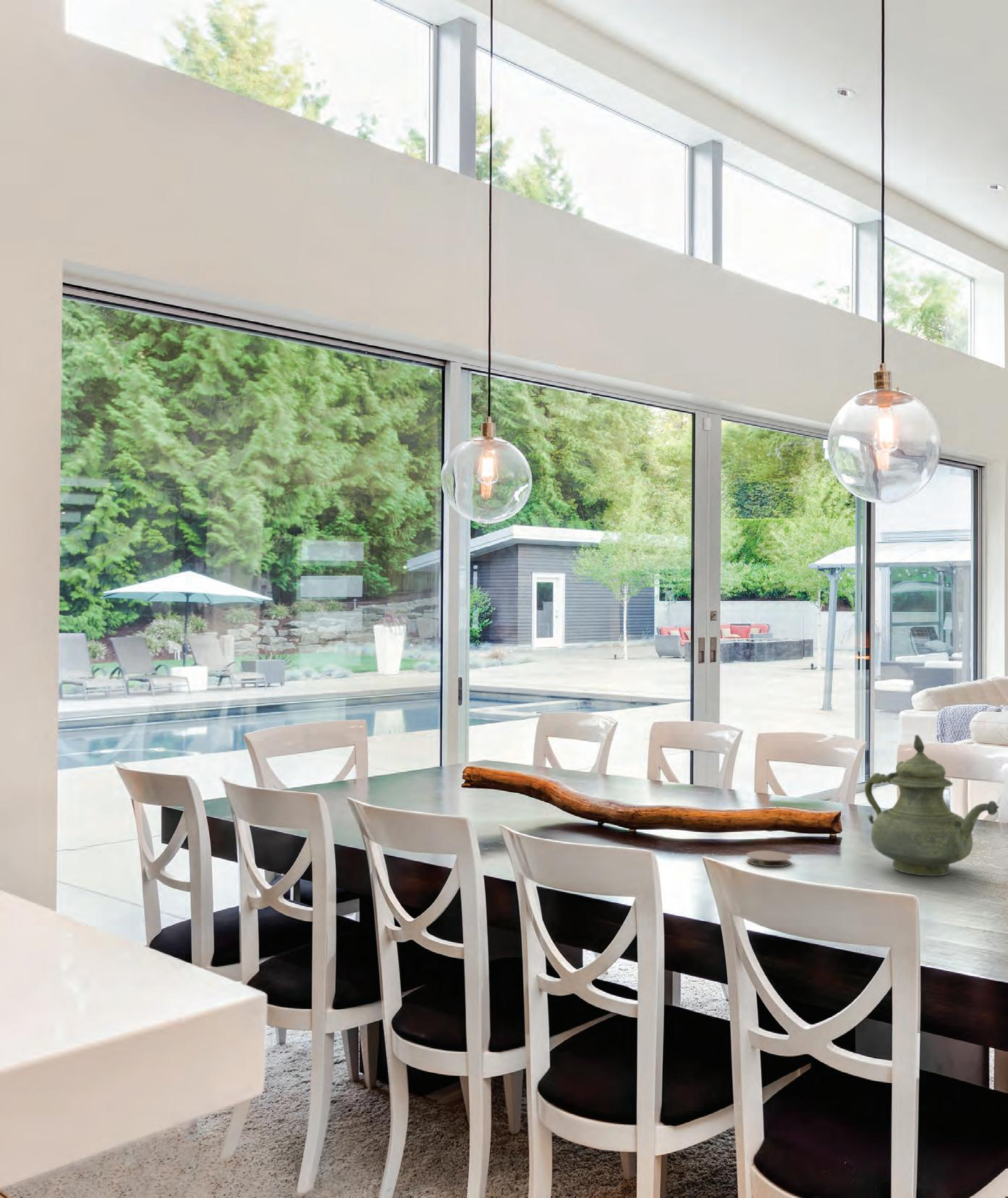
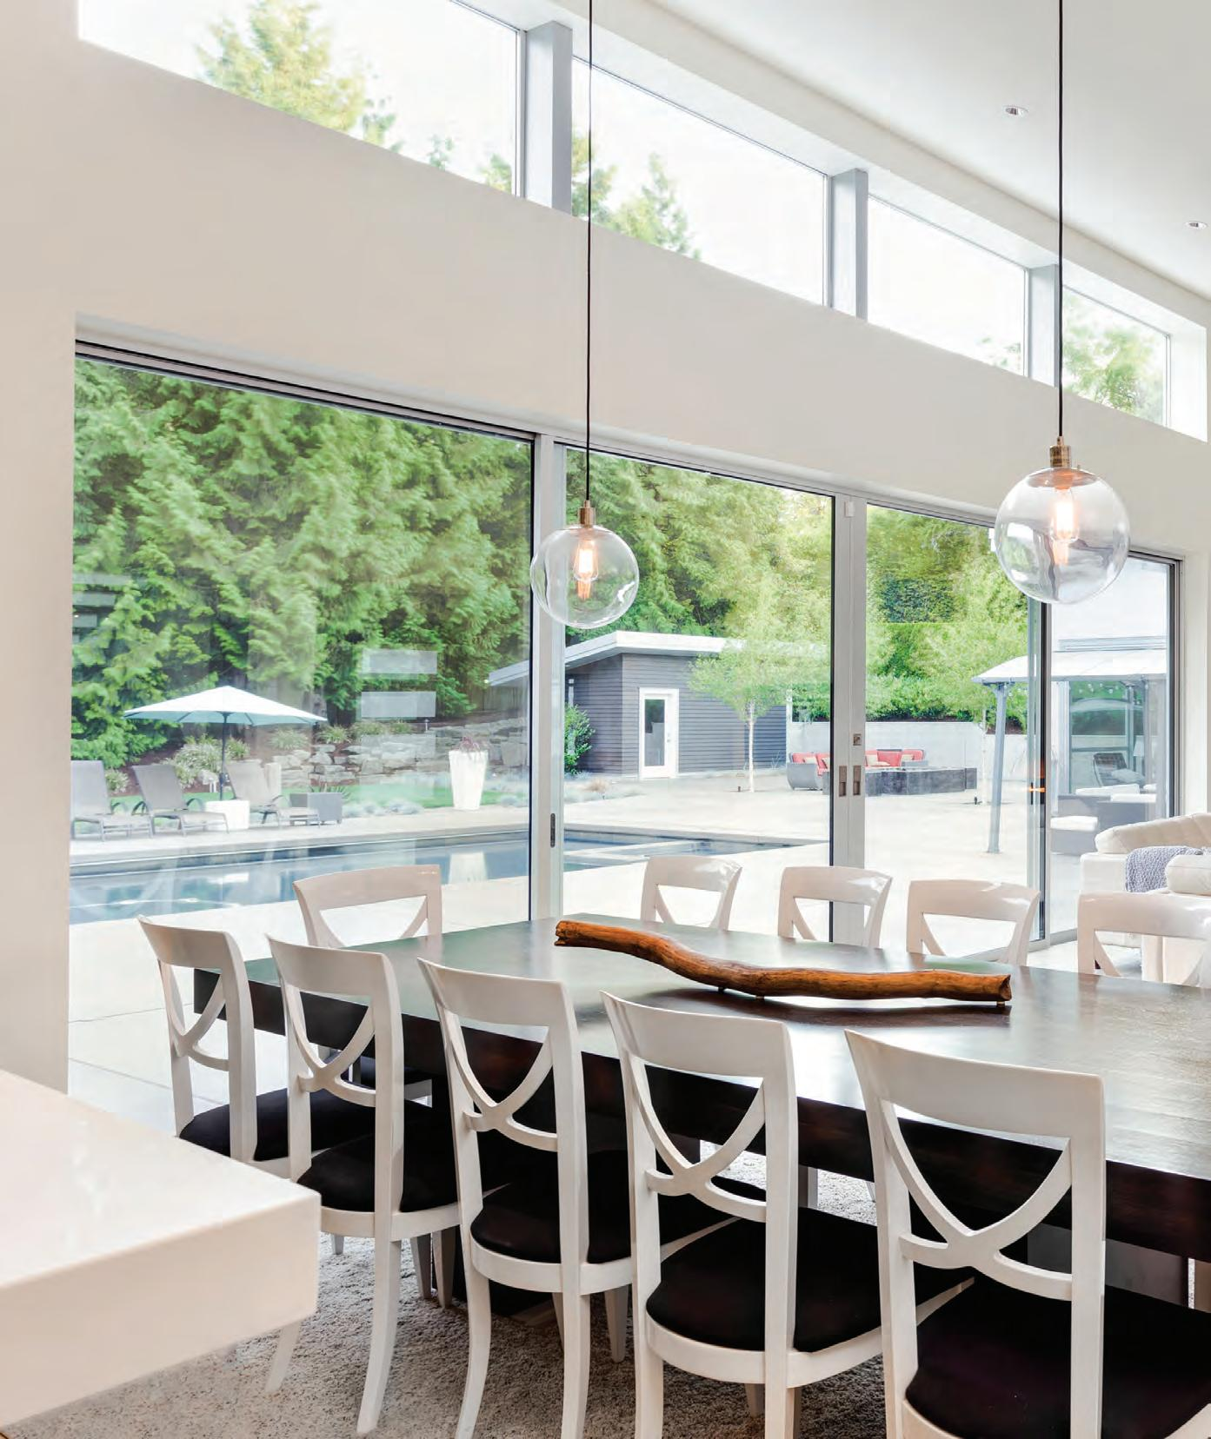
- coaster (768, 858)
- teapot (928, 803)
